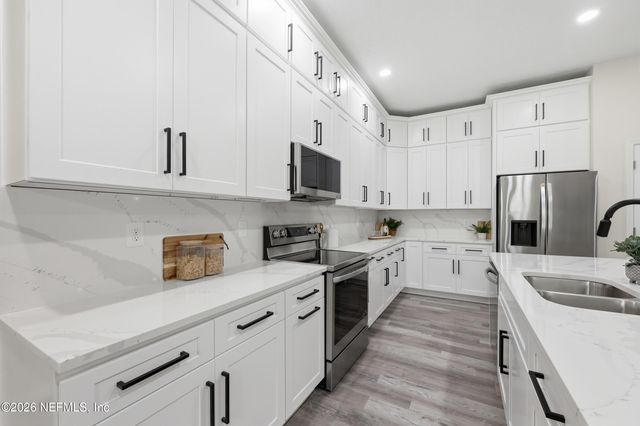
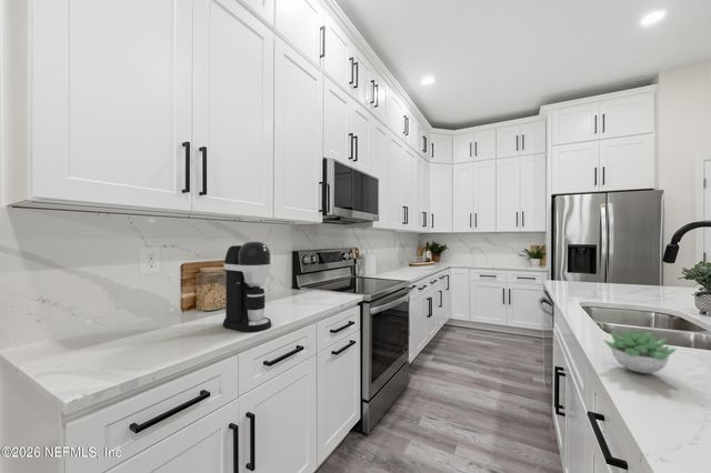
+ succulent plant (638, 351)
+ coffee maker (247, 283)
